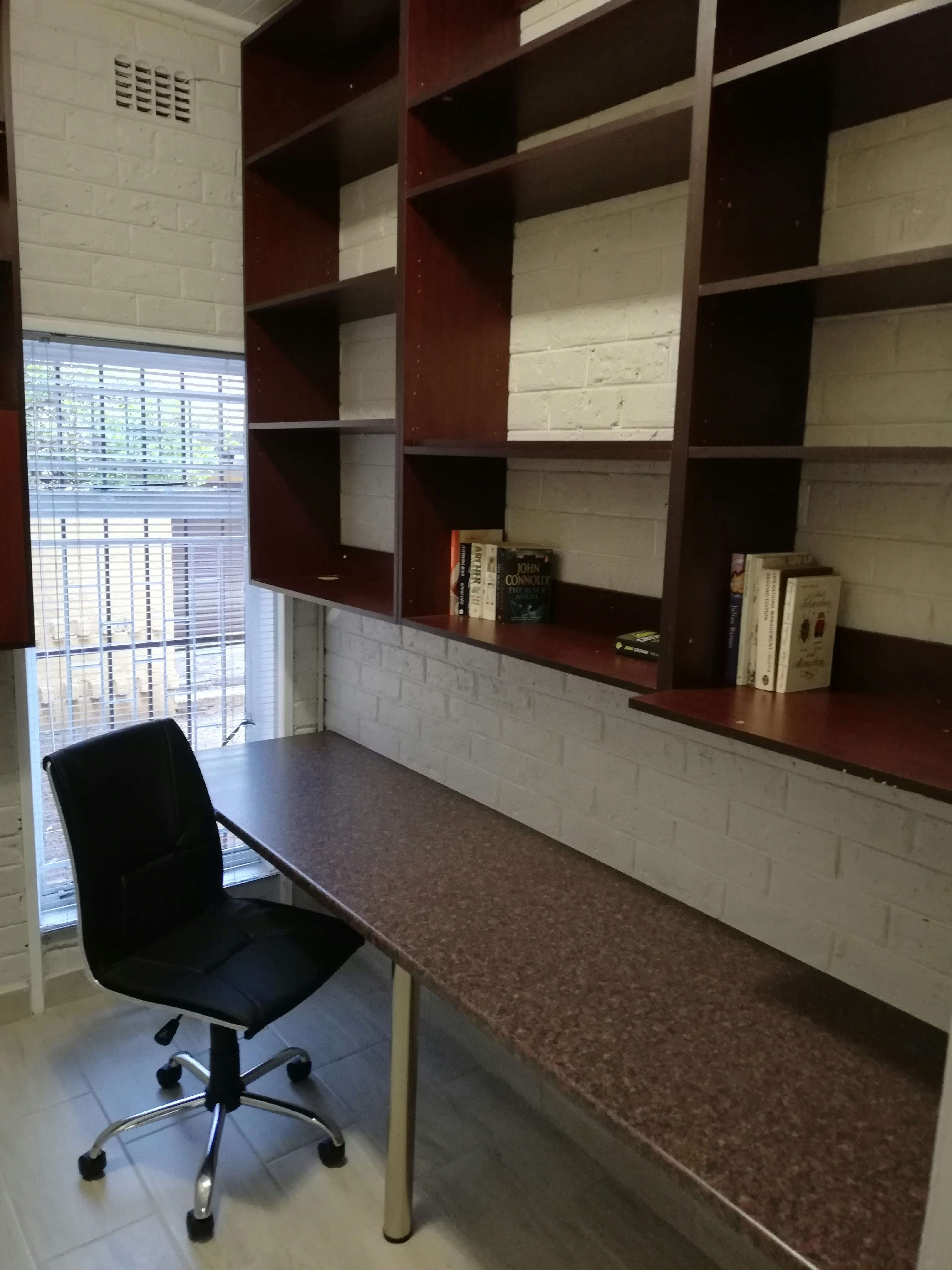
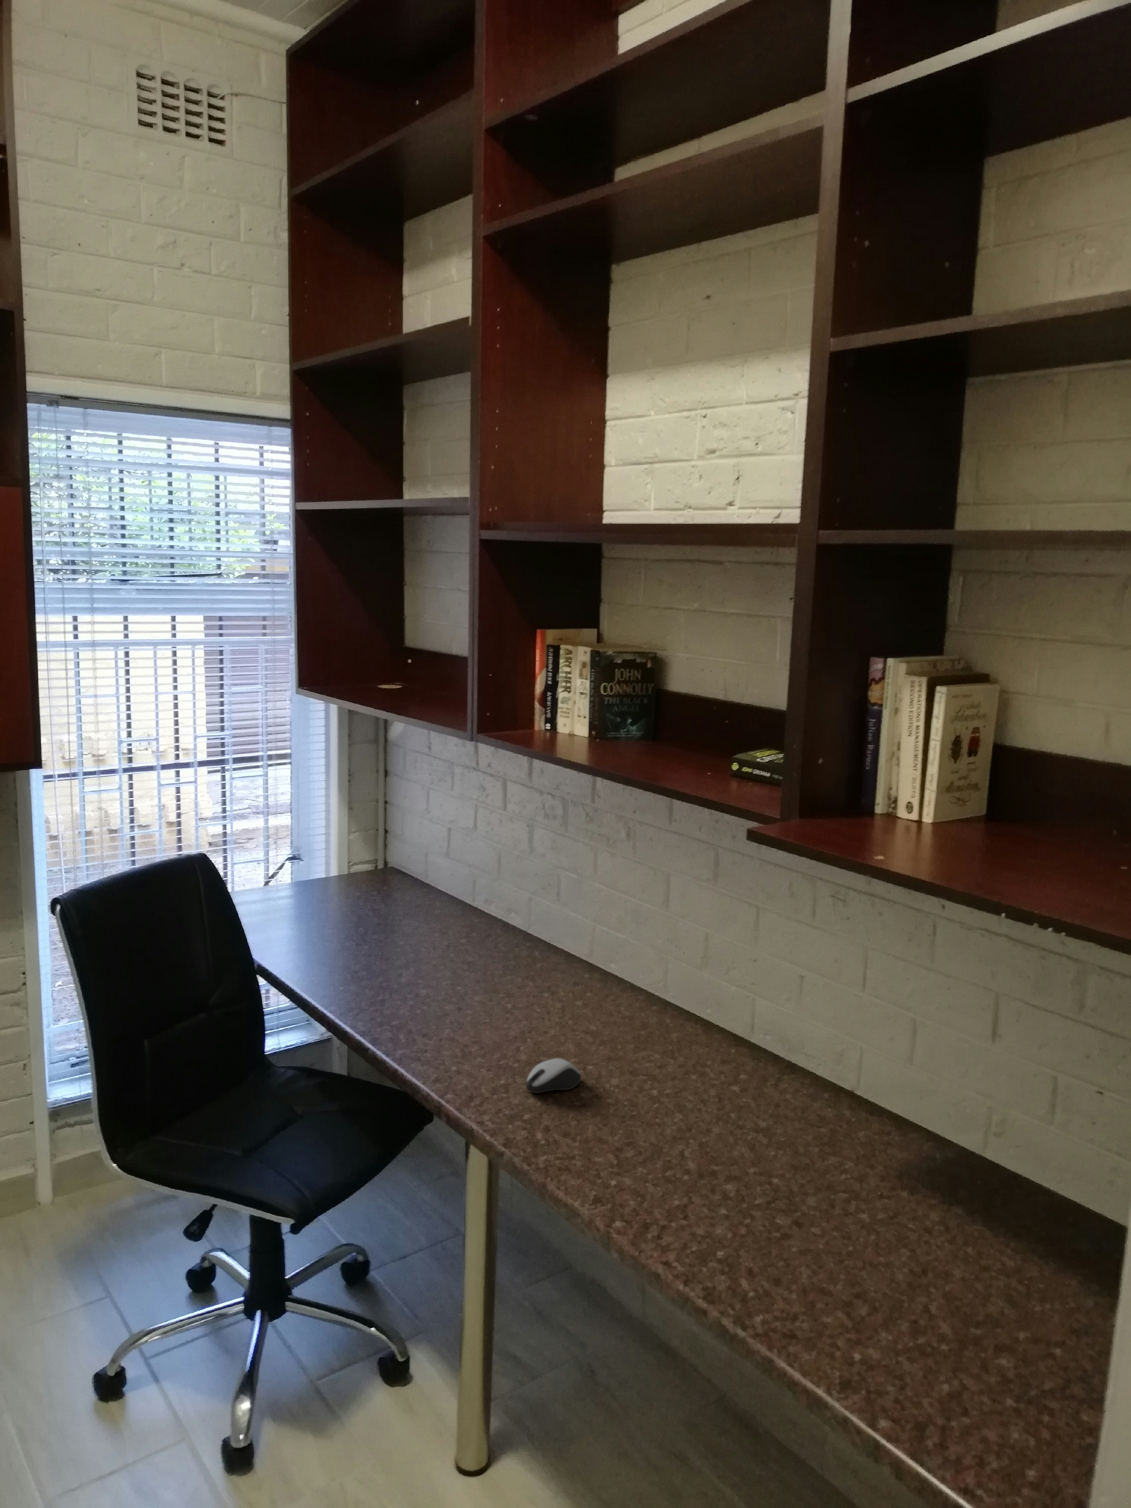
+ computer mouse (554, 1073)
